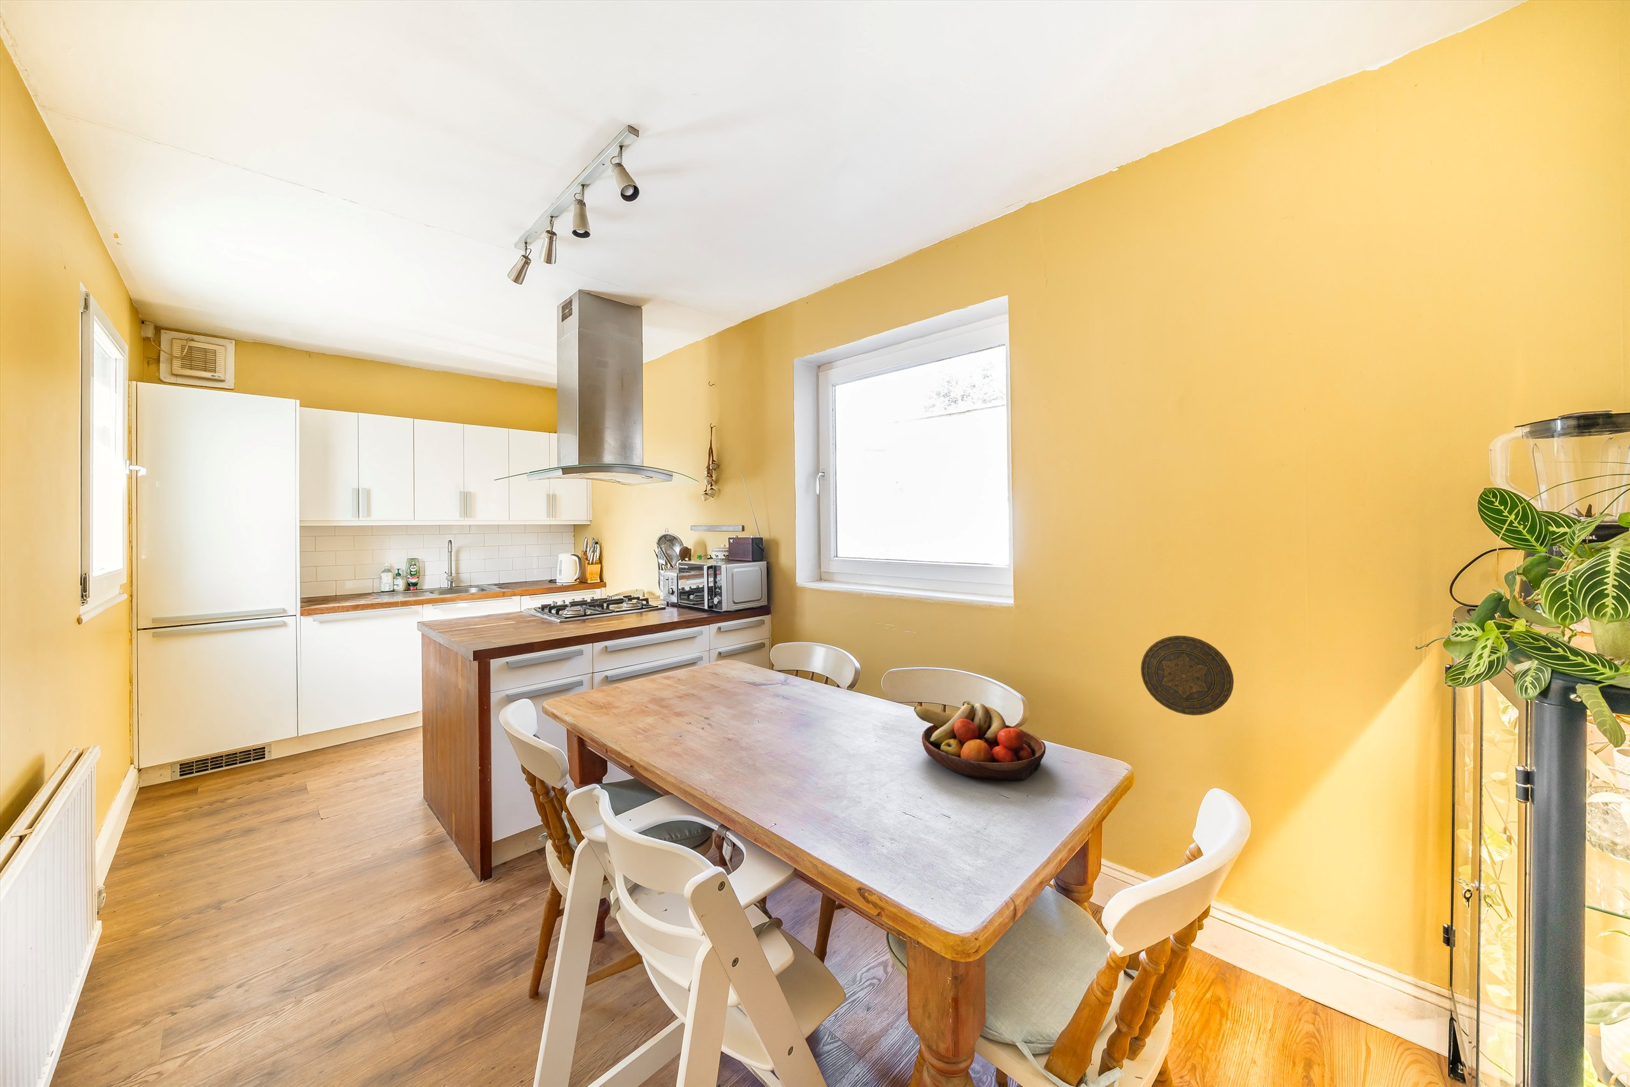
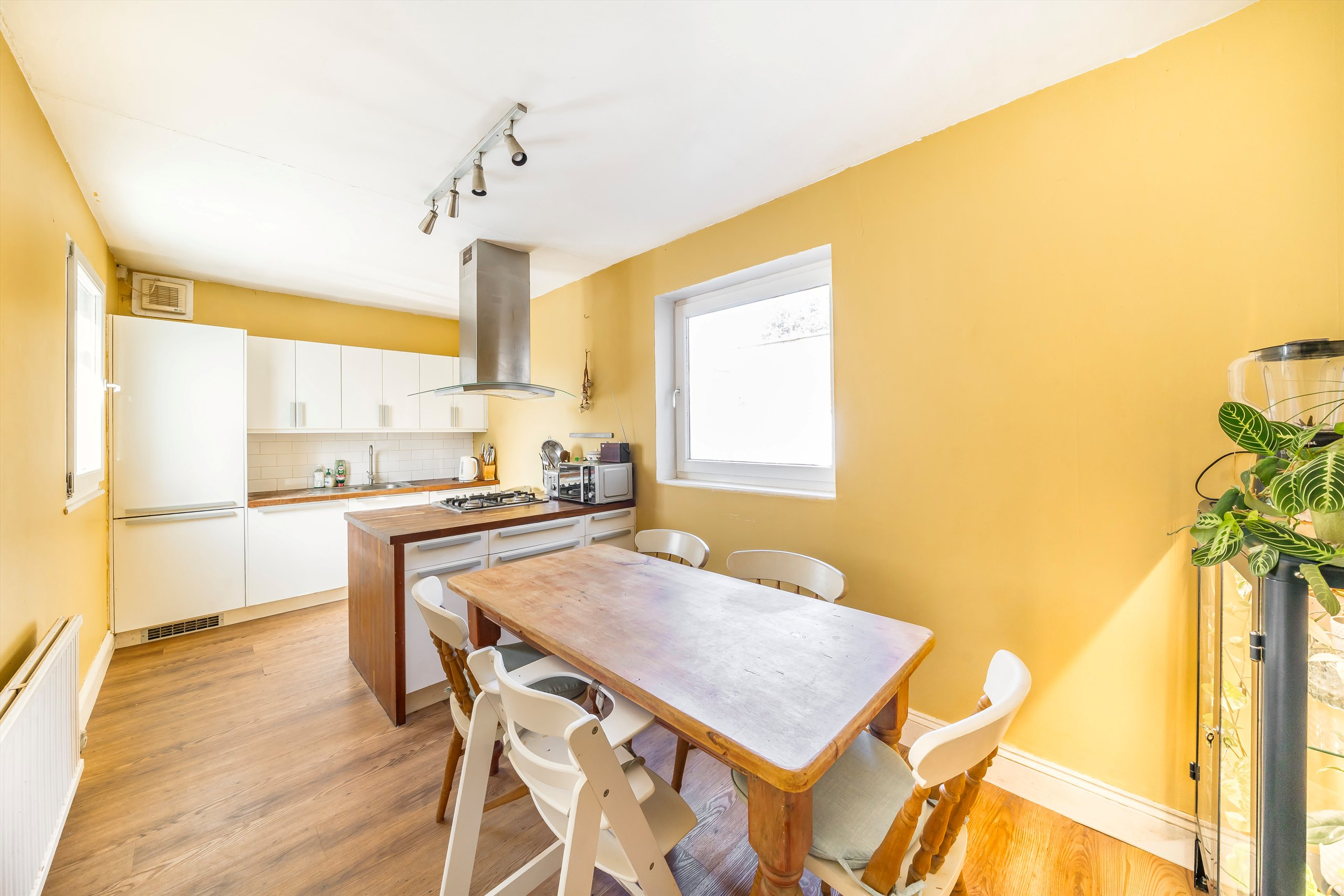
- decorative plate (1184, 676)
- fruit bowl (980, 735)
